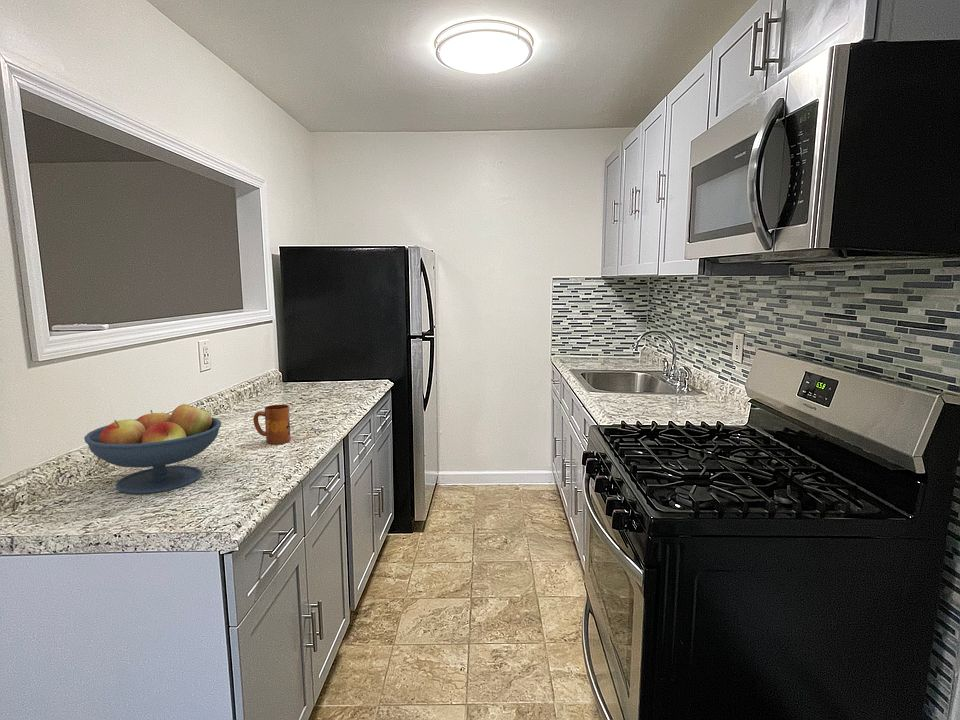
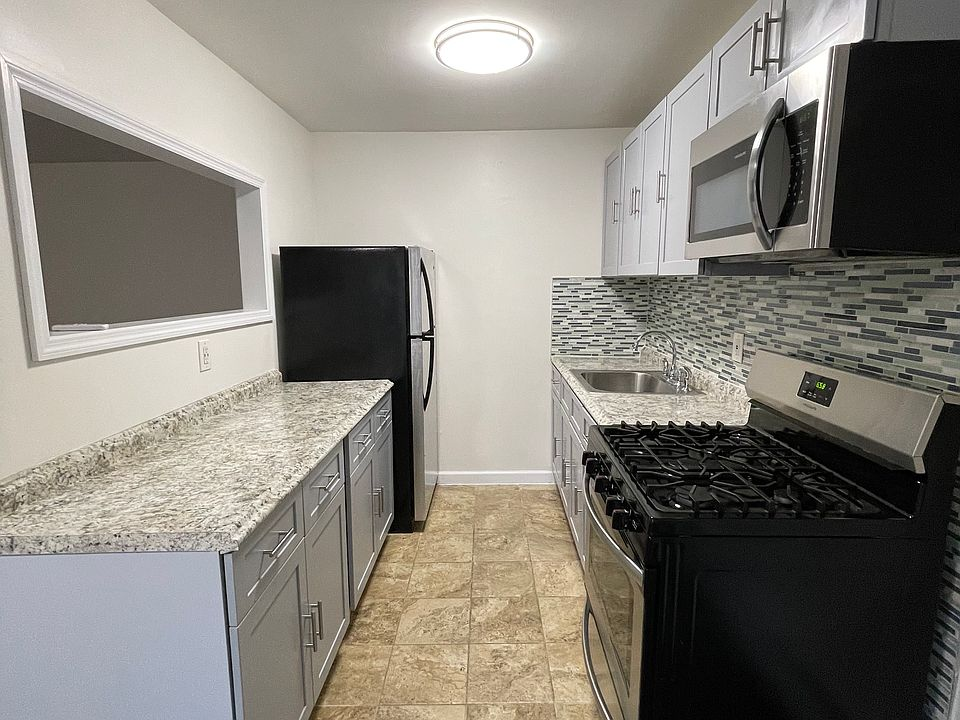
- fruit bowl (157, 445)
- mug (271, 424)
